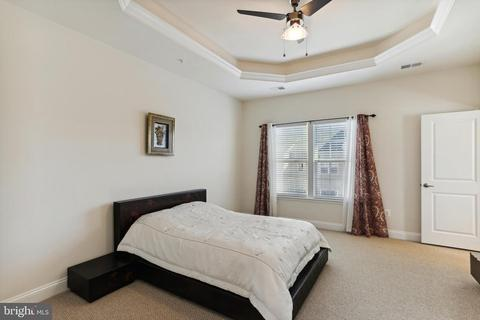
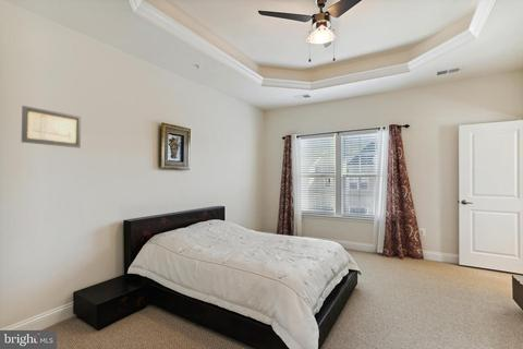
+ wall art (53, 128)
